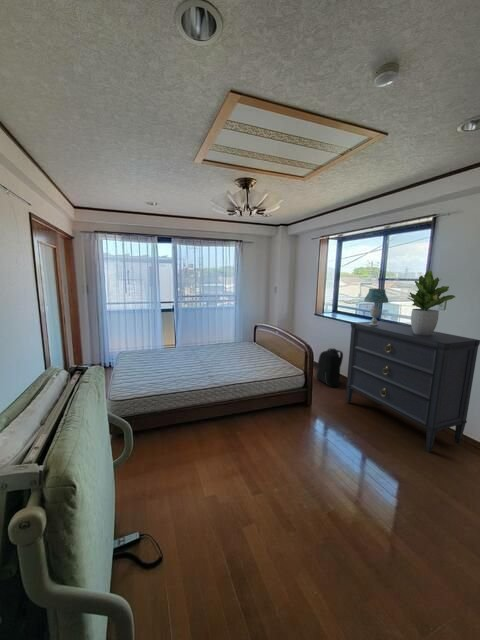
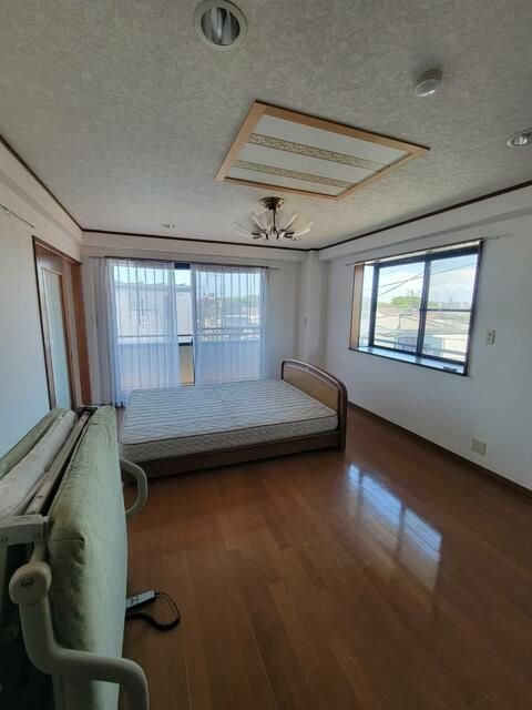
- potted plant (426, 302)
- table lamp (375, 306)
- dresser (400, 376)
- backpack (330, 365)
